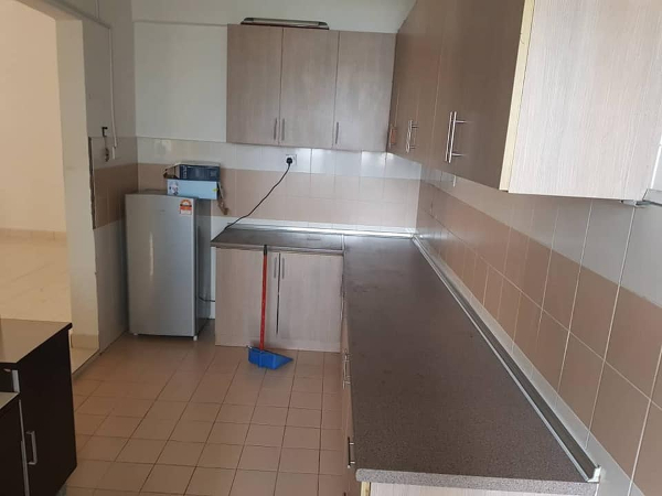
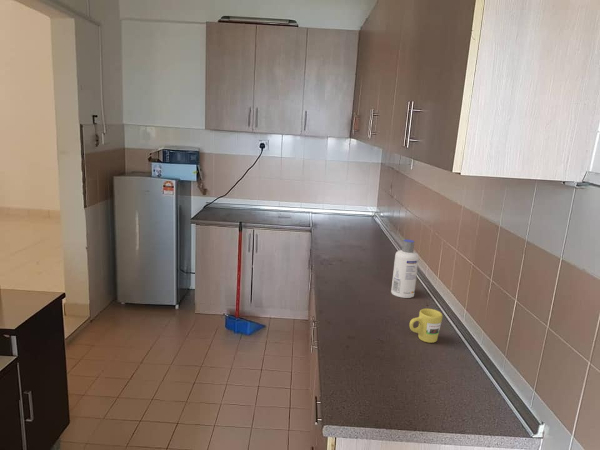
+ screw cap bottle (405, 267)
+ mug (424, 326)
